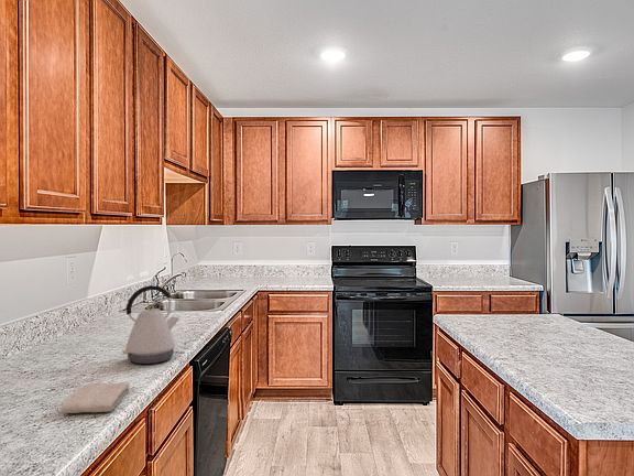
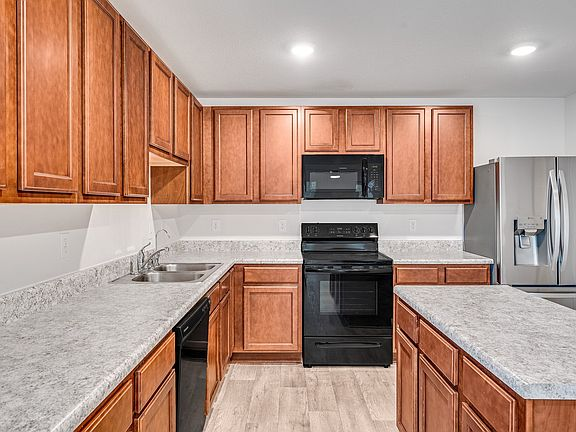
- kettle (152, 322)
- washcloth (98, 396)
